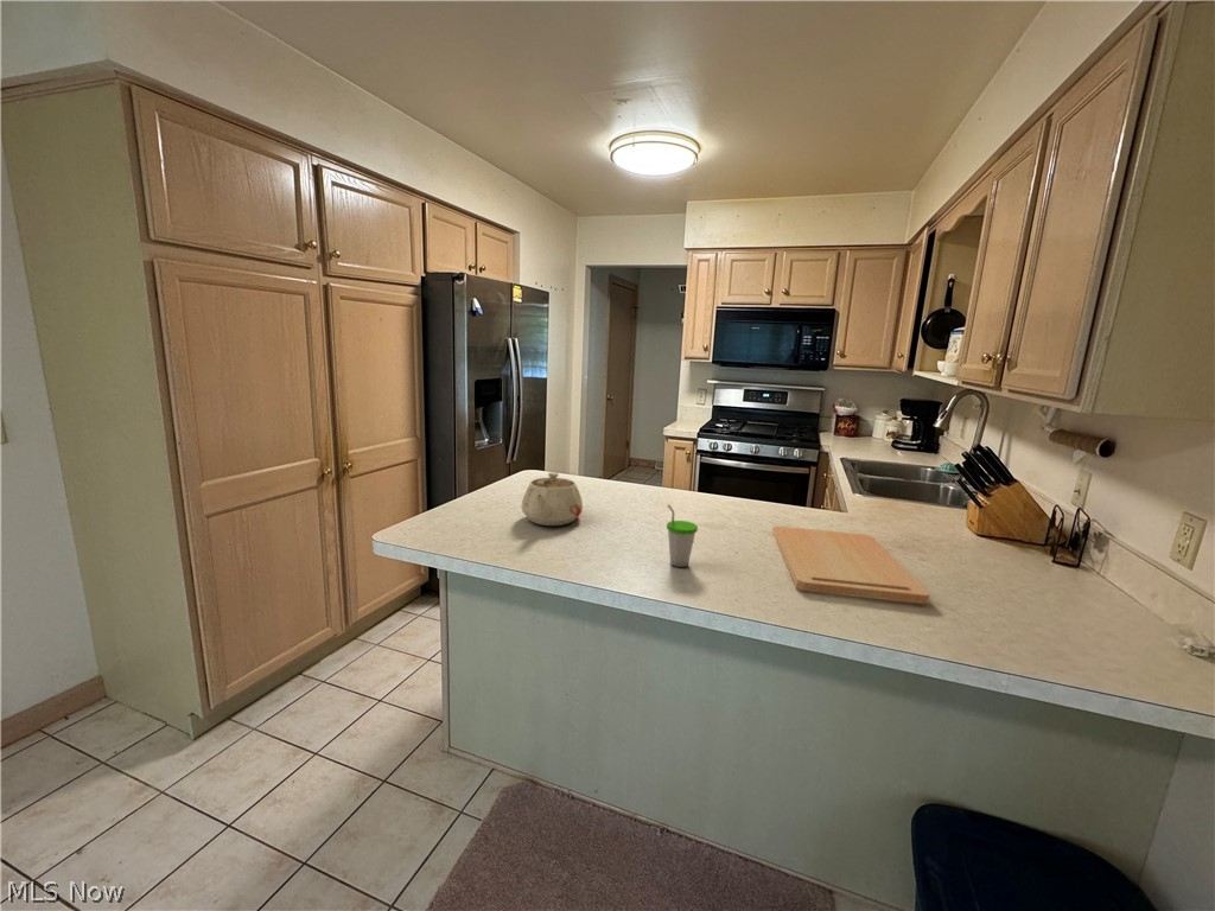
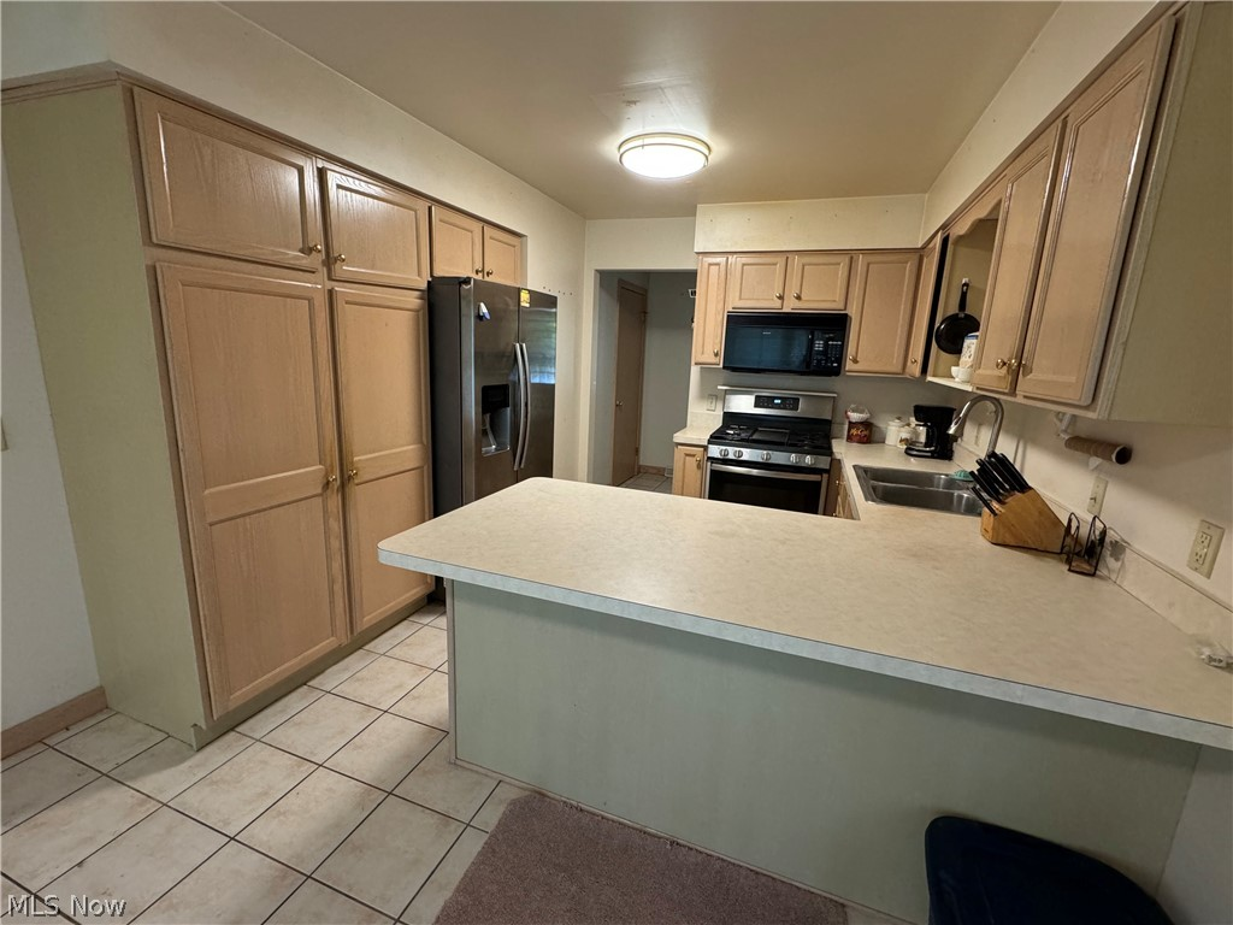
- cutting board (838, 559)
- cup (681, 535)
- teapot (552, 497)
